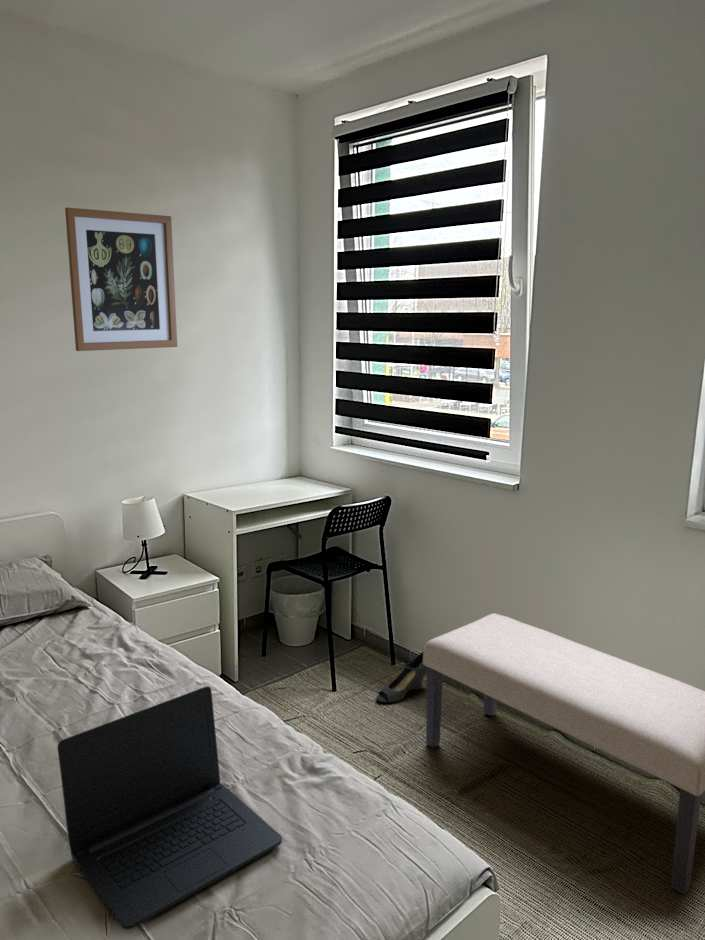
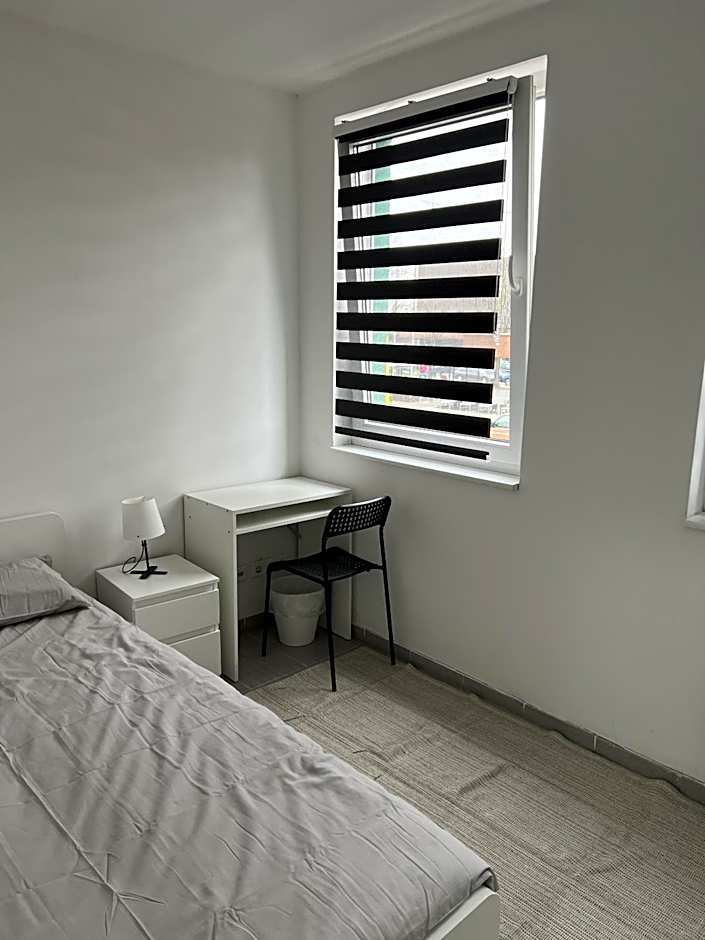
- laptop (172, 794)
- wall art (124, 281)
- bench (572, 726)
- shoe (402, 676)
